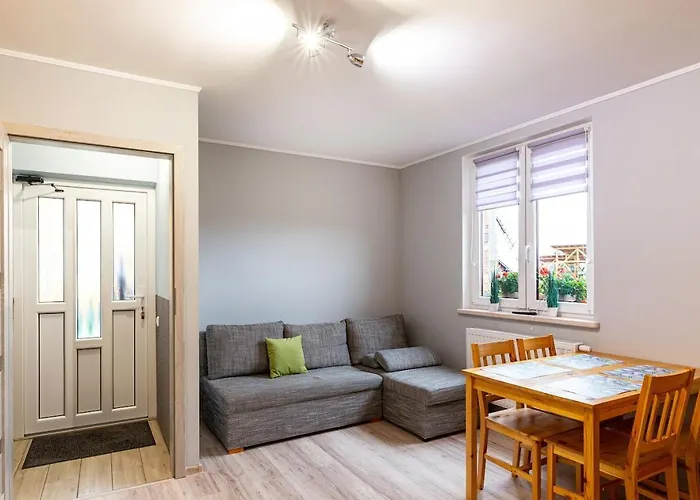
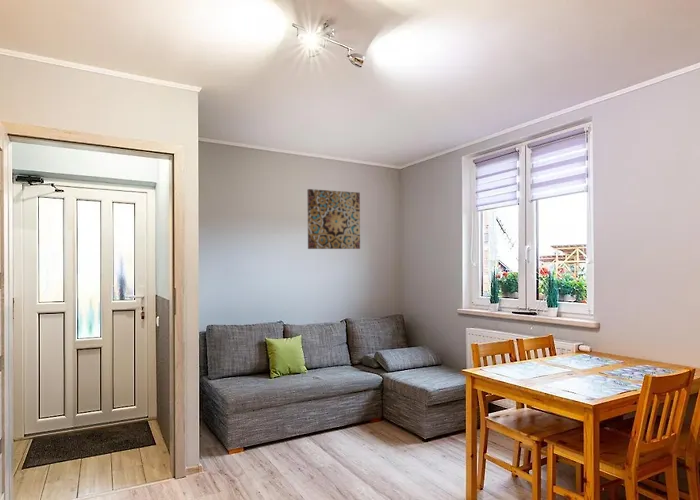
+ wall art (334, 220)
